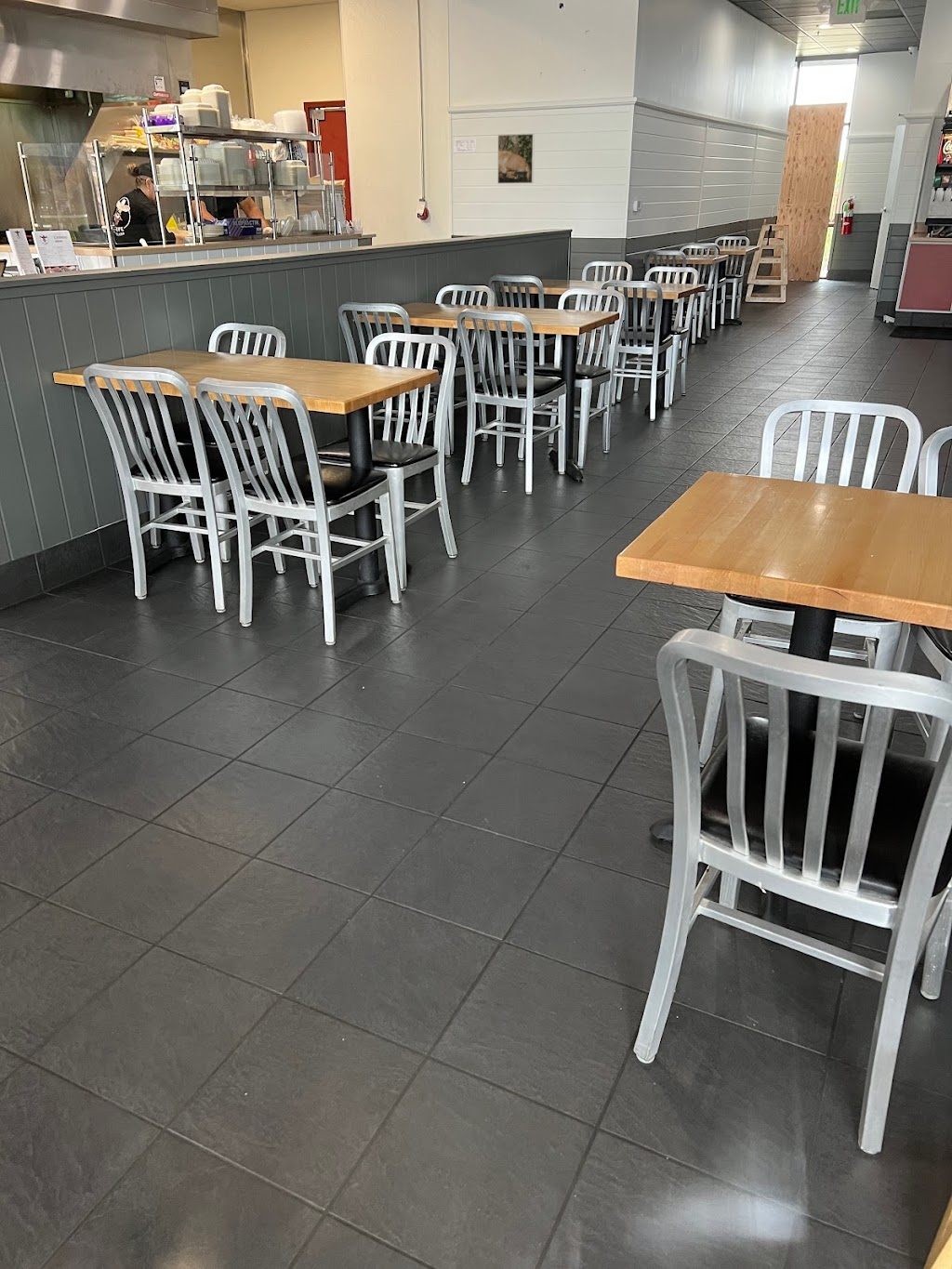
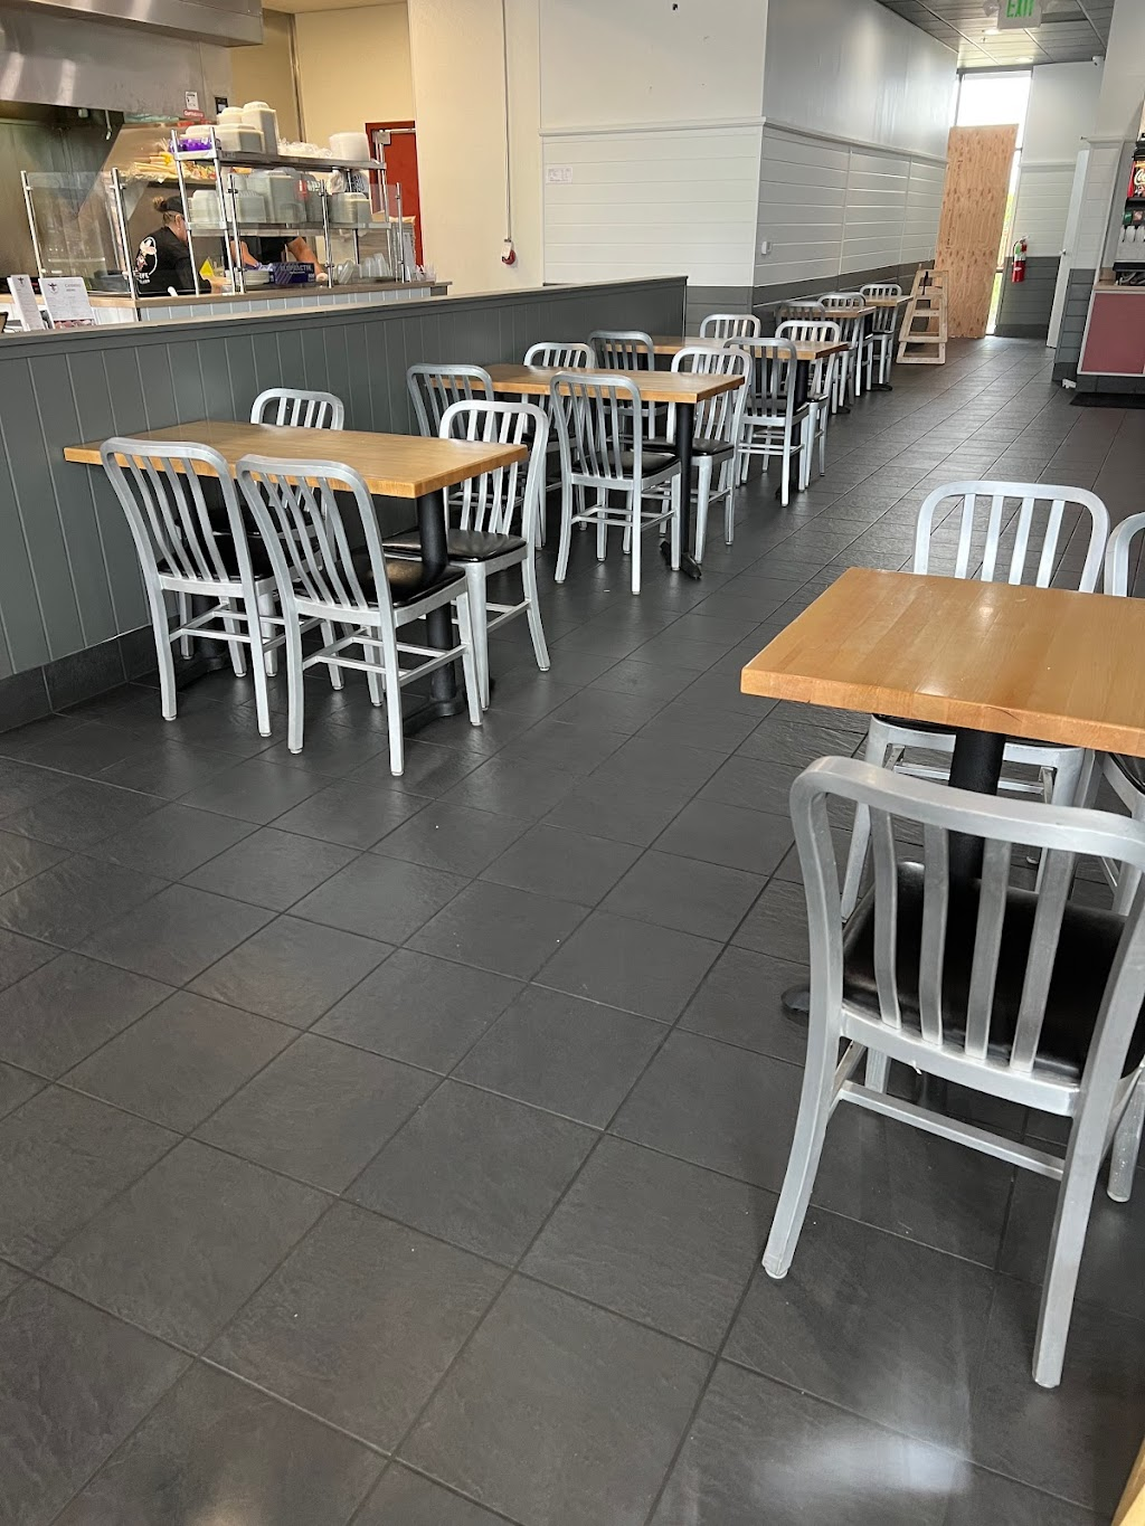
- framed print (515, 159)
